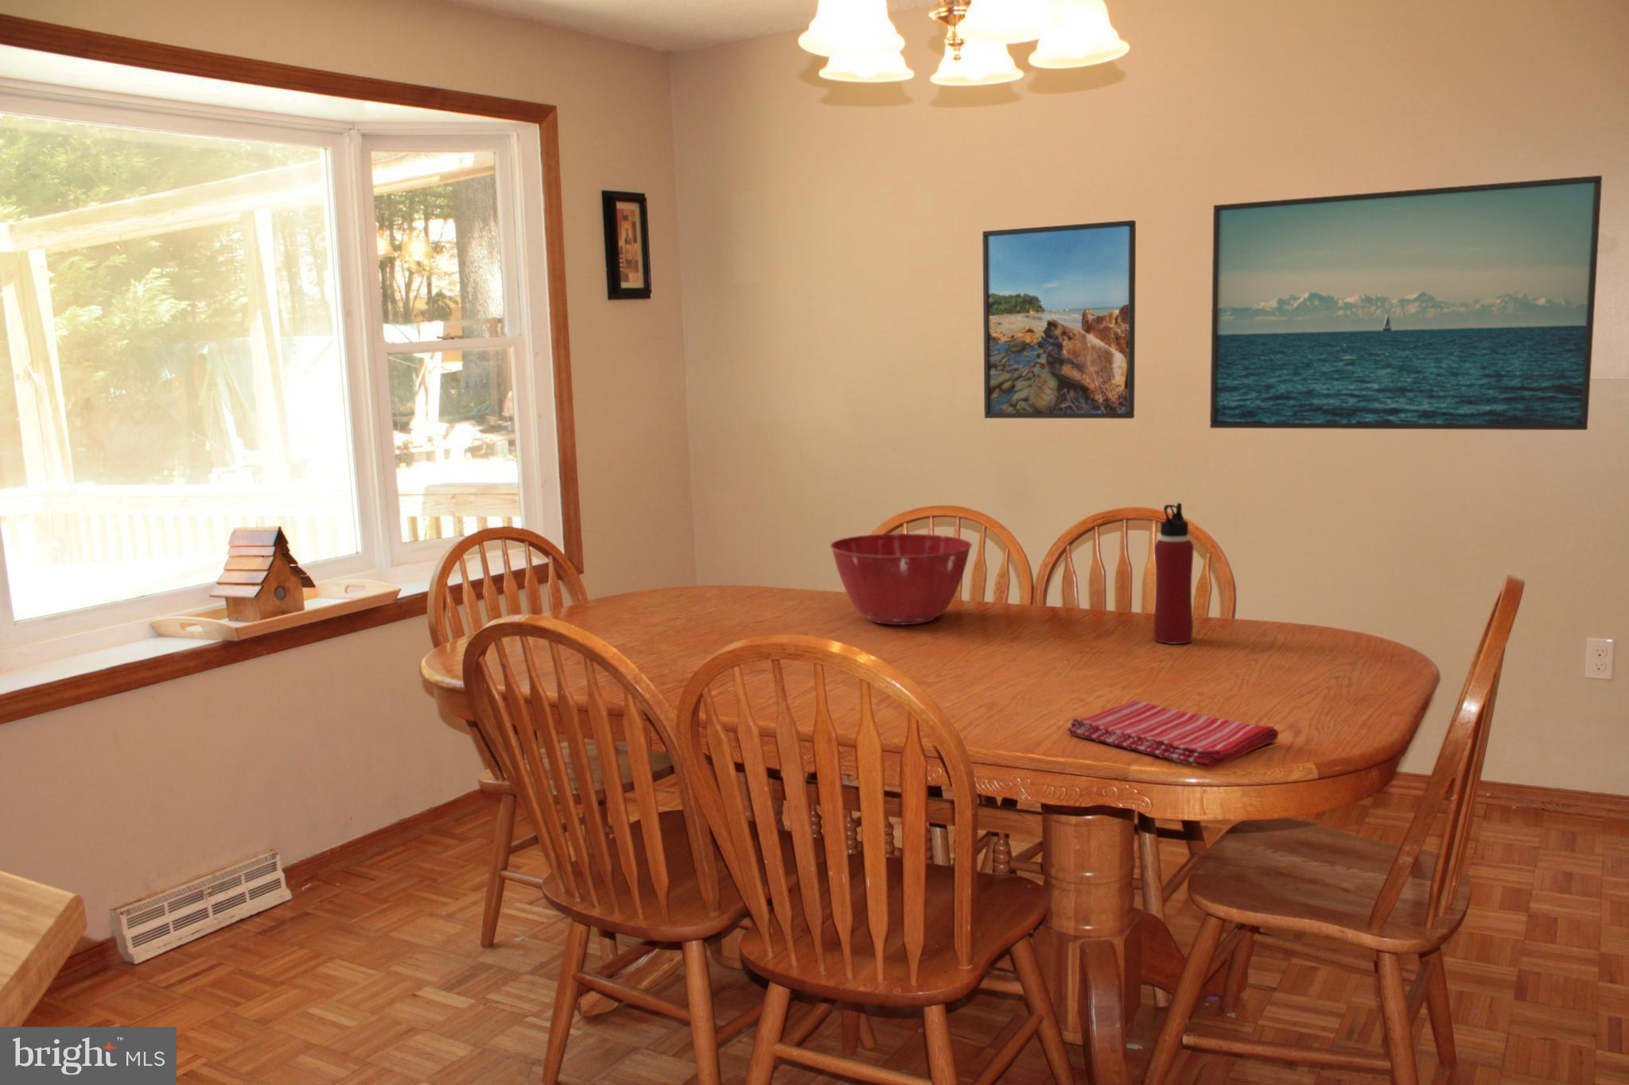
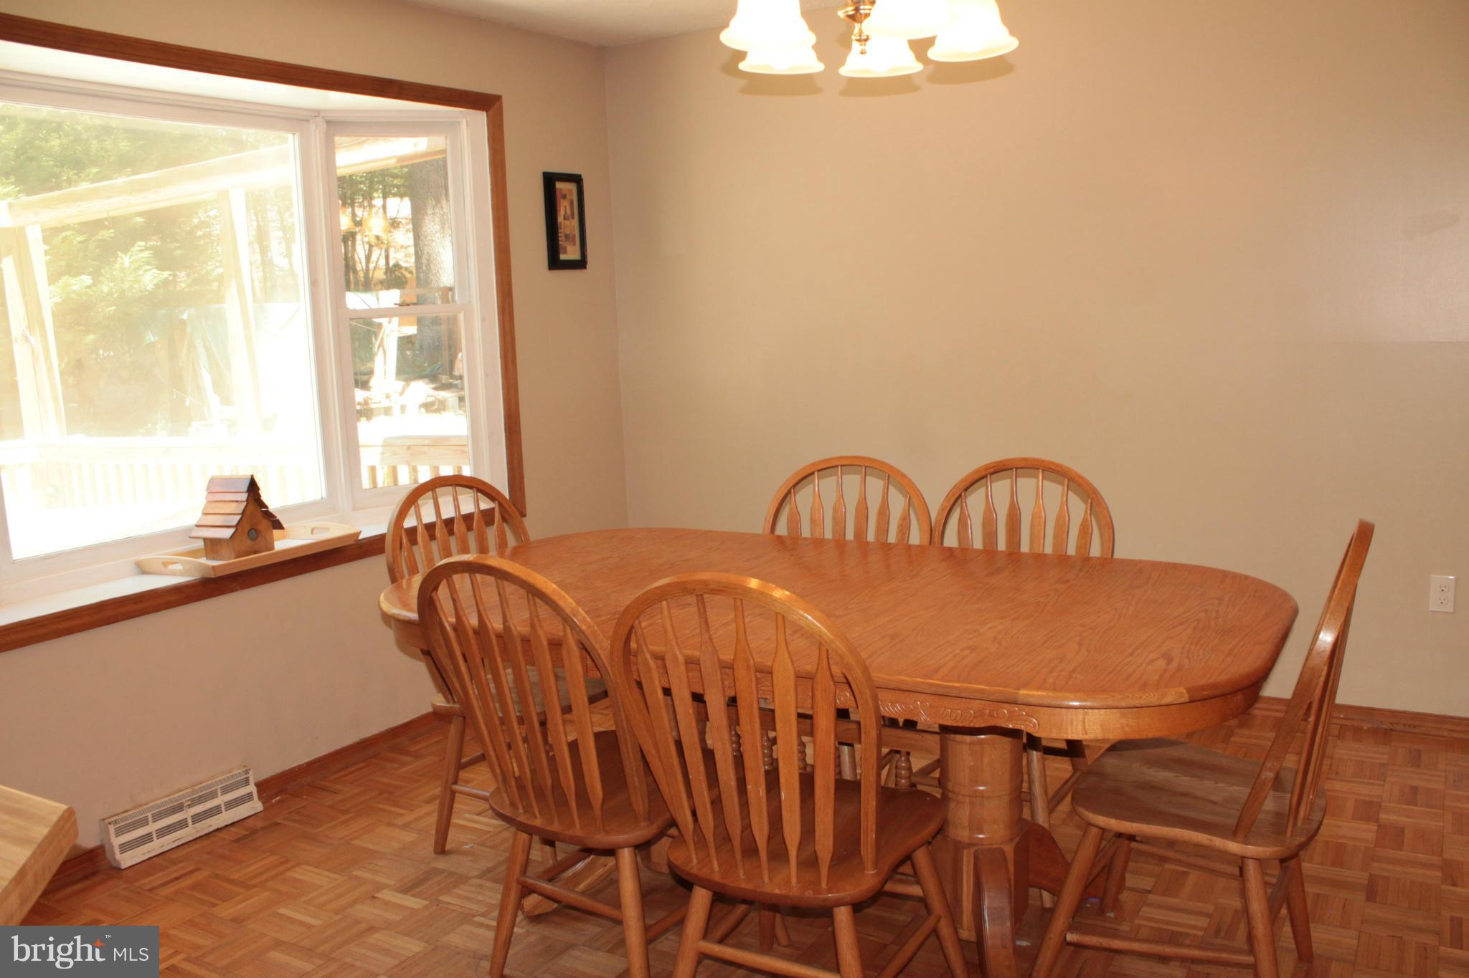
- mixing bowl (901, 580)
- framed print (1057, 323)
- water bottle (1174, 572)
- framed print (1390, 311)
- dish towel (1171, 729)
